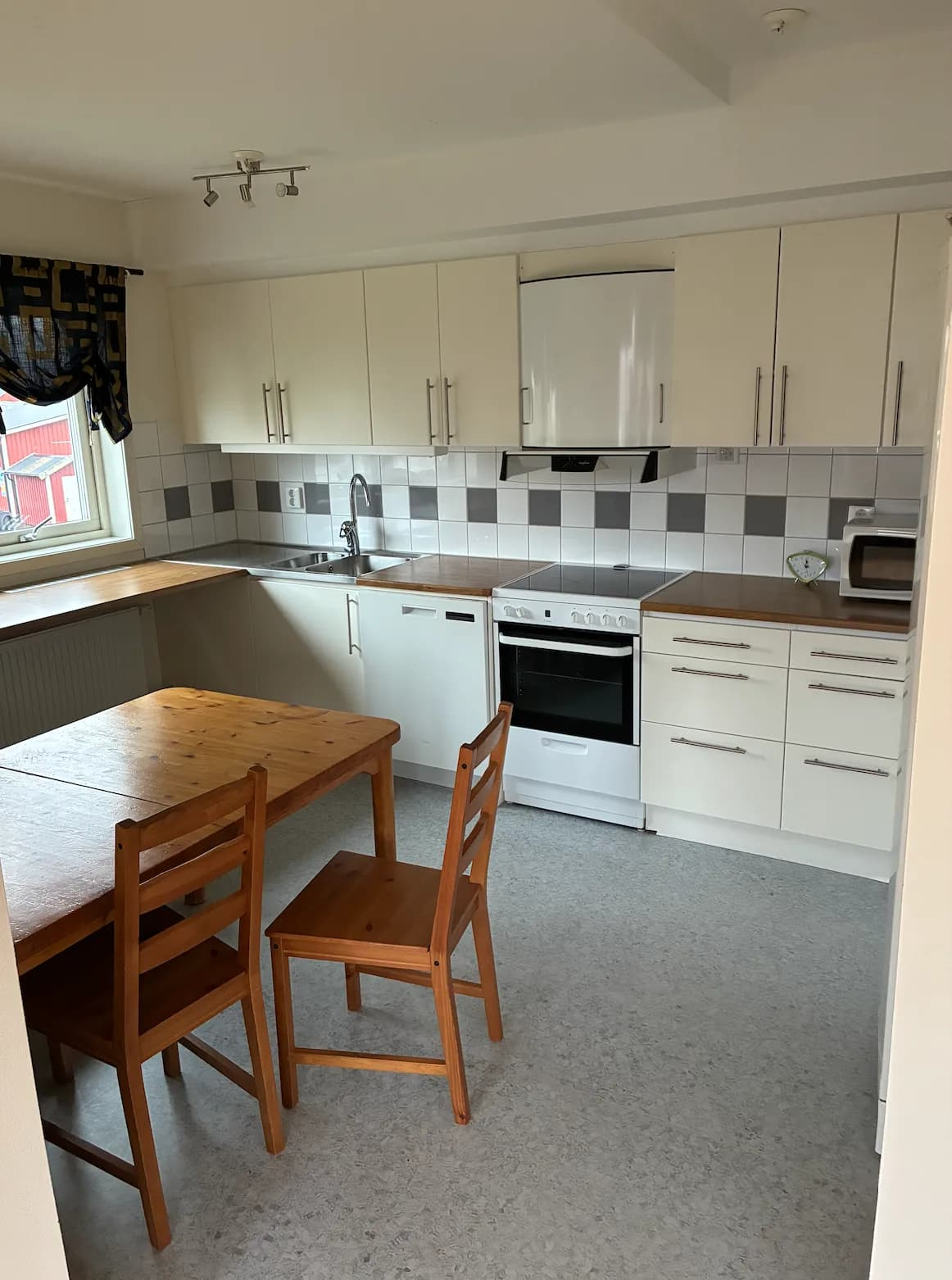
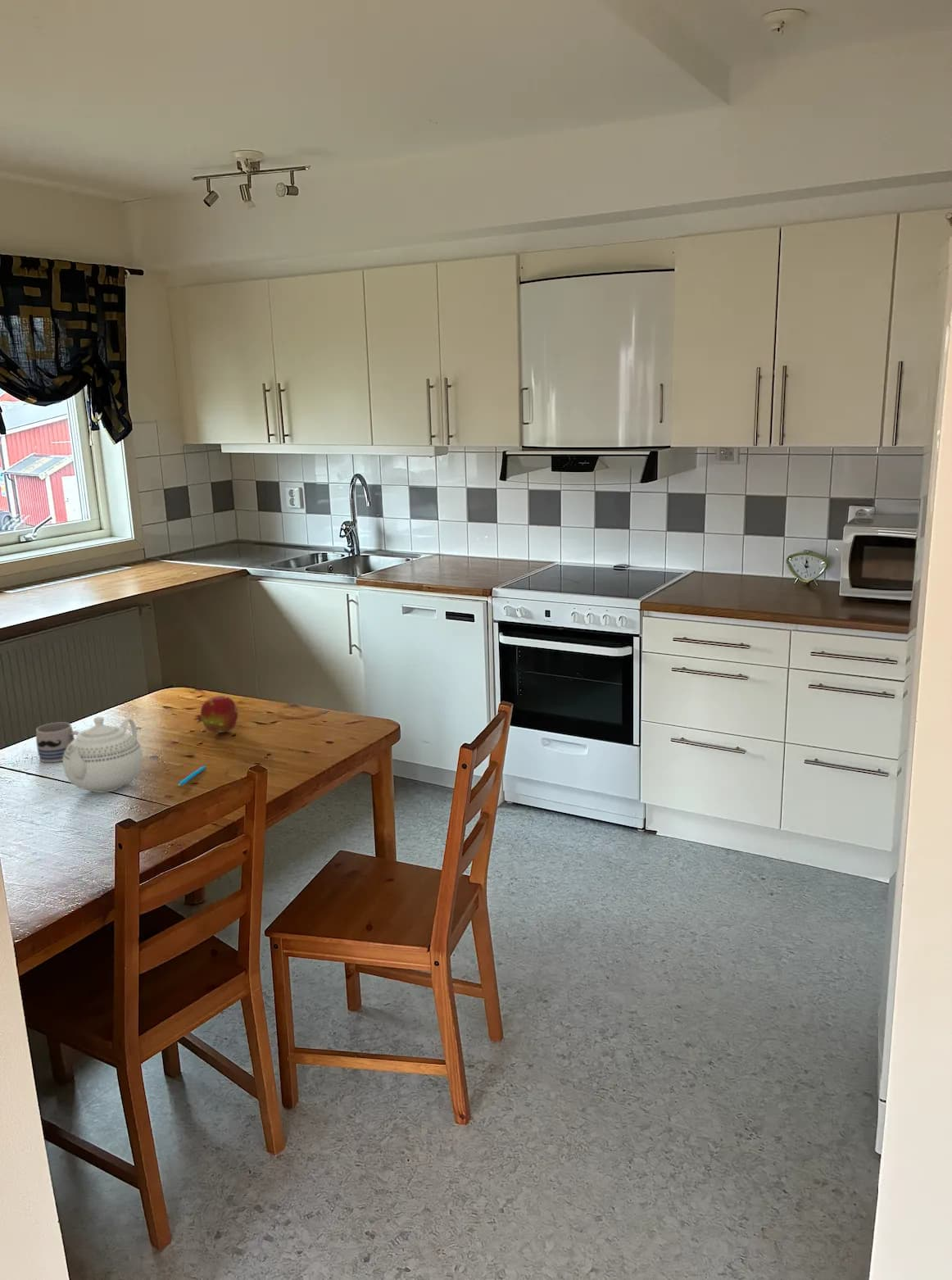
+ fruit (215, 715)
+ pen (193, 774)
+ mug (61, 742)
+ teapot (103, 751)
